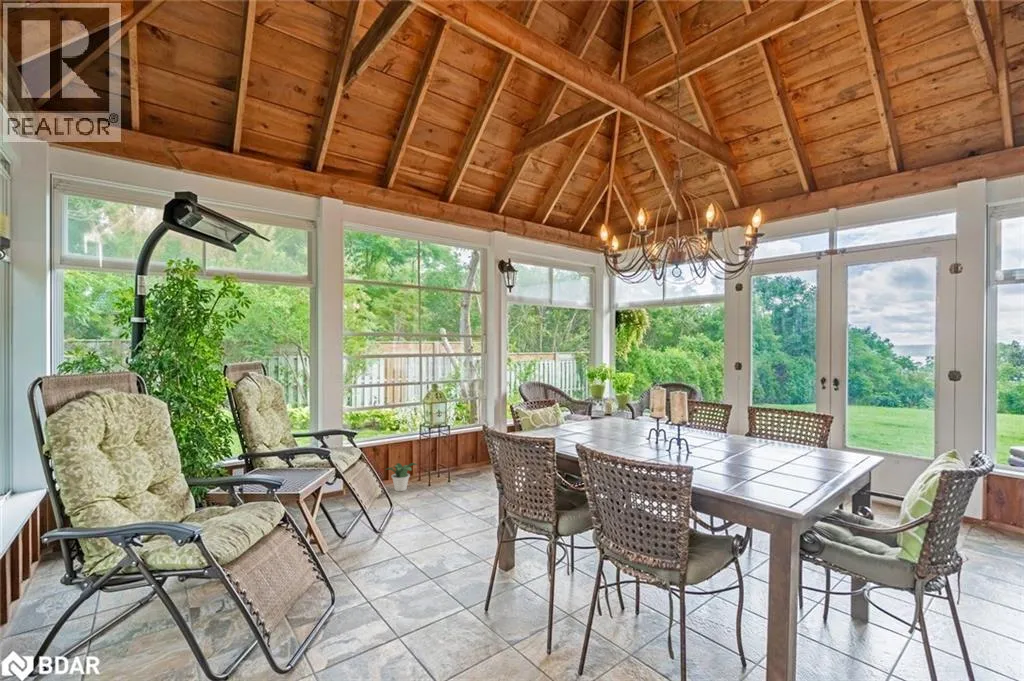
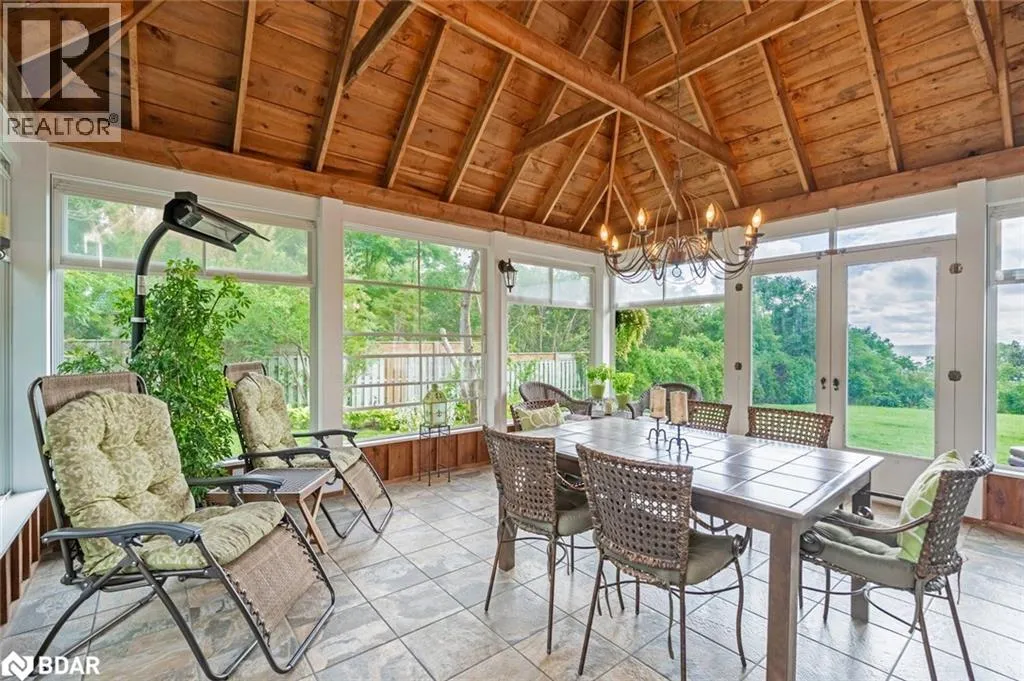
- potted plant (402, 477)
